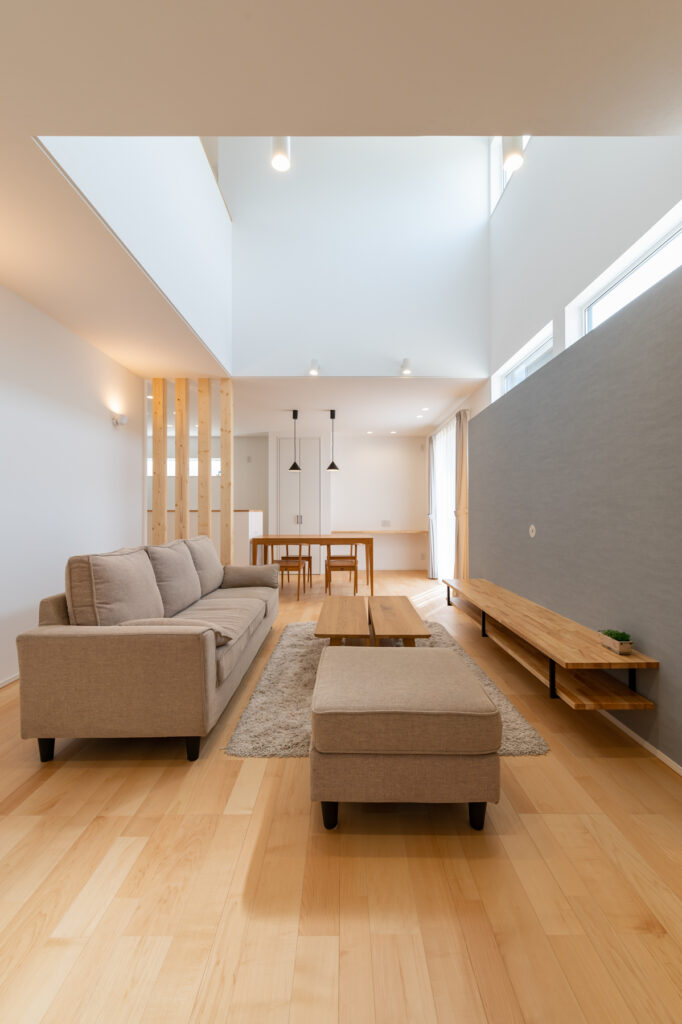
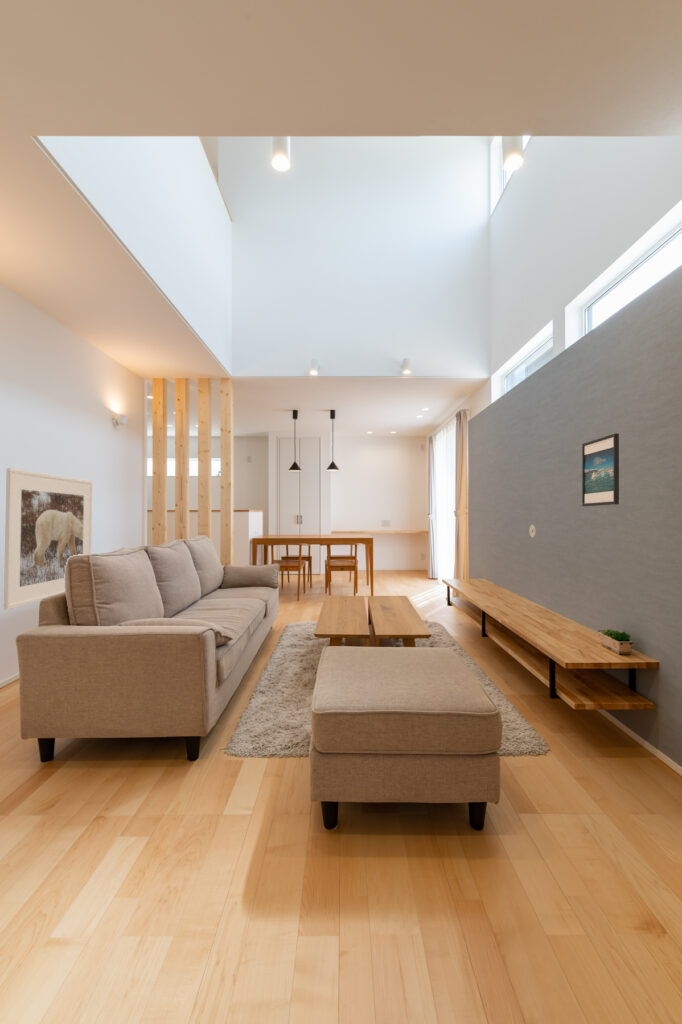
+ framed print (599, 472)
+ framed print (54, 536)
